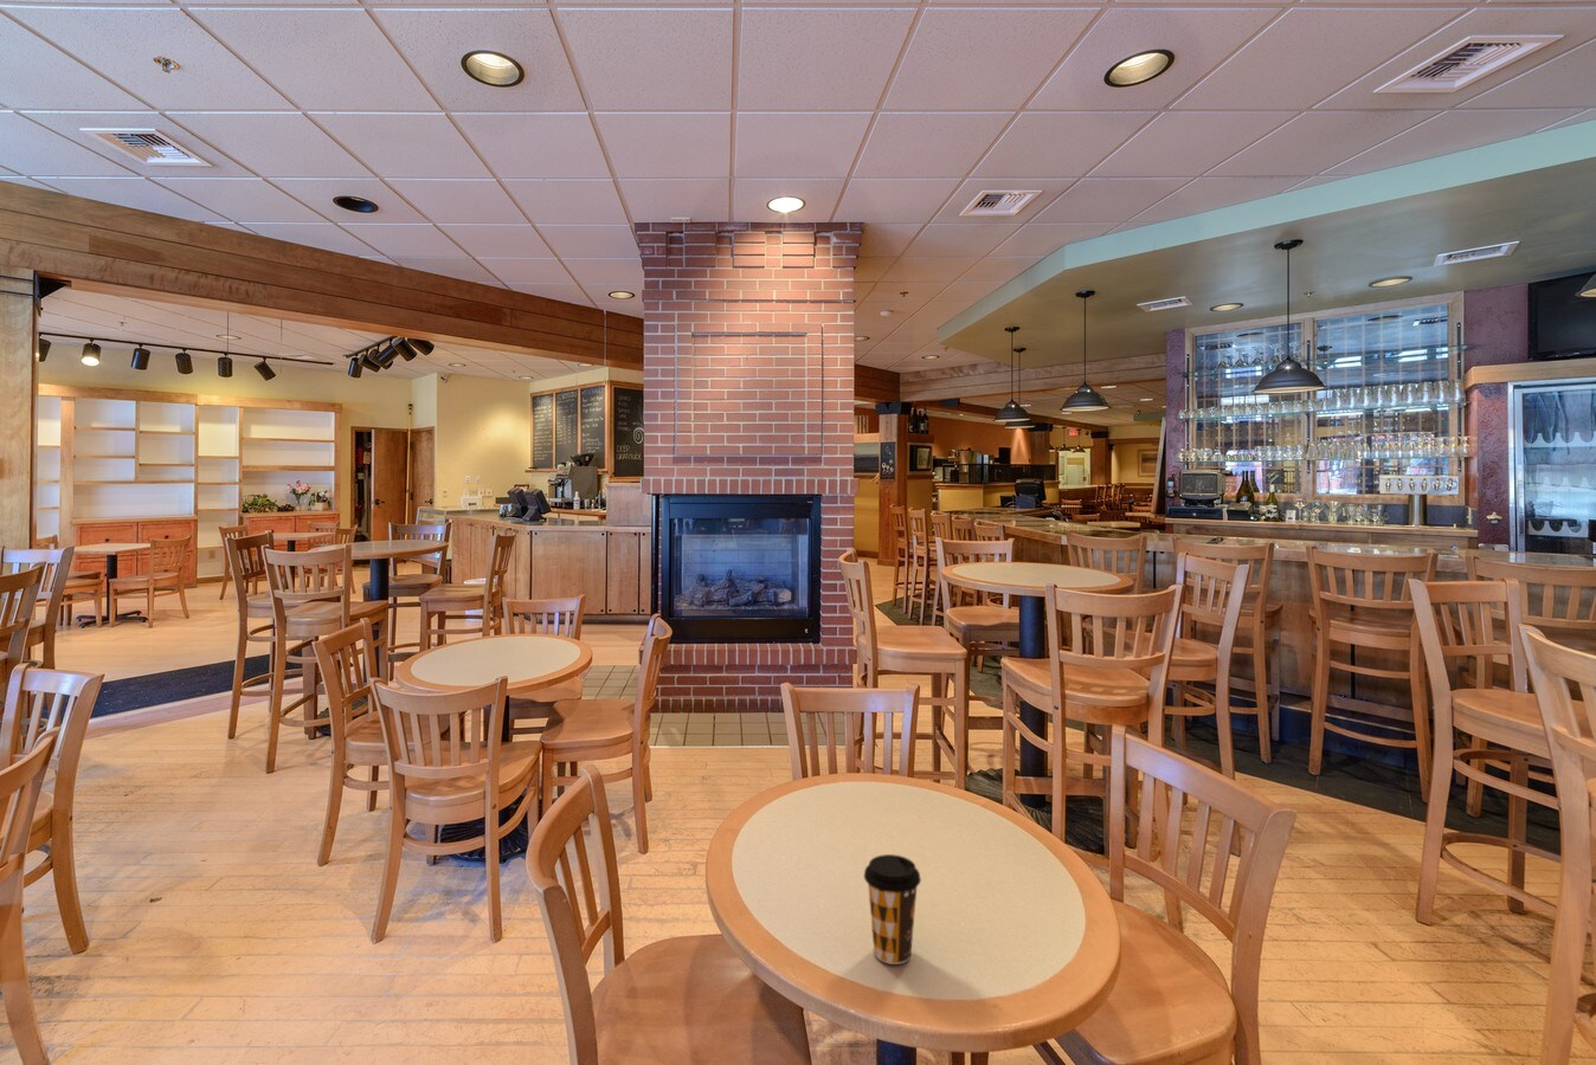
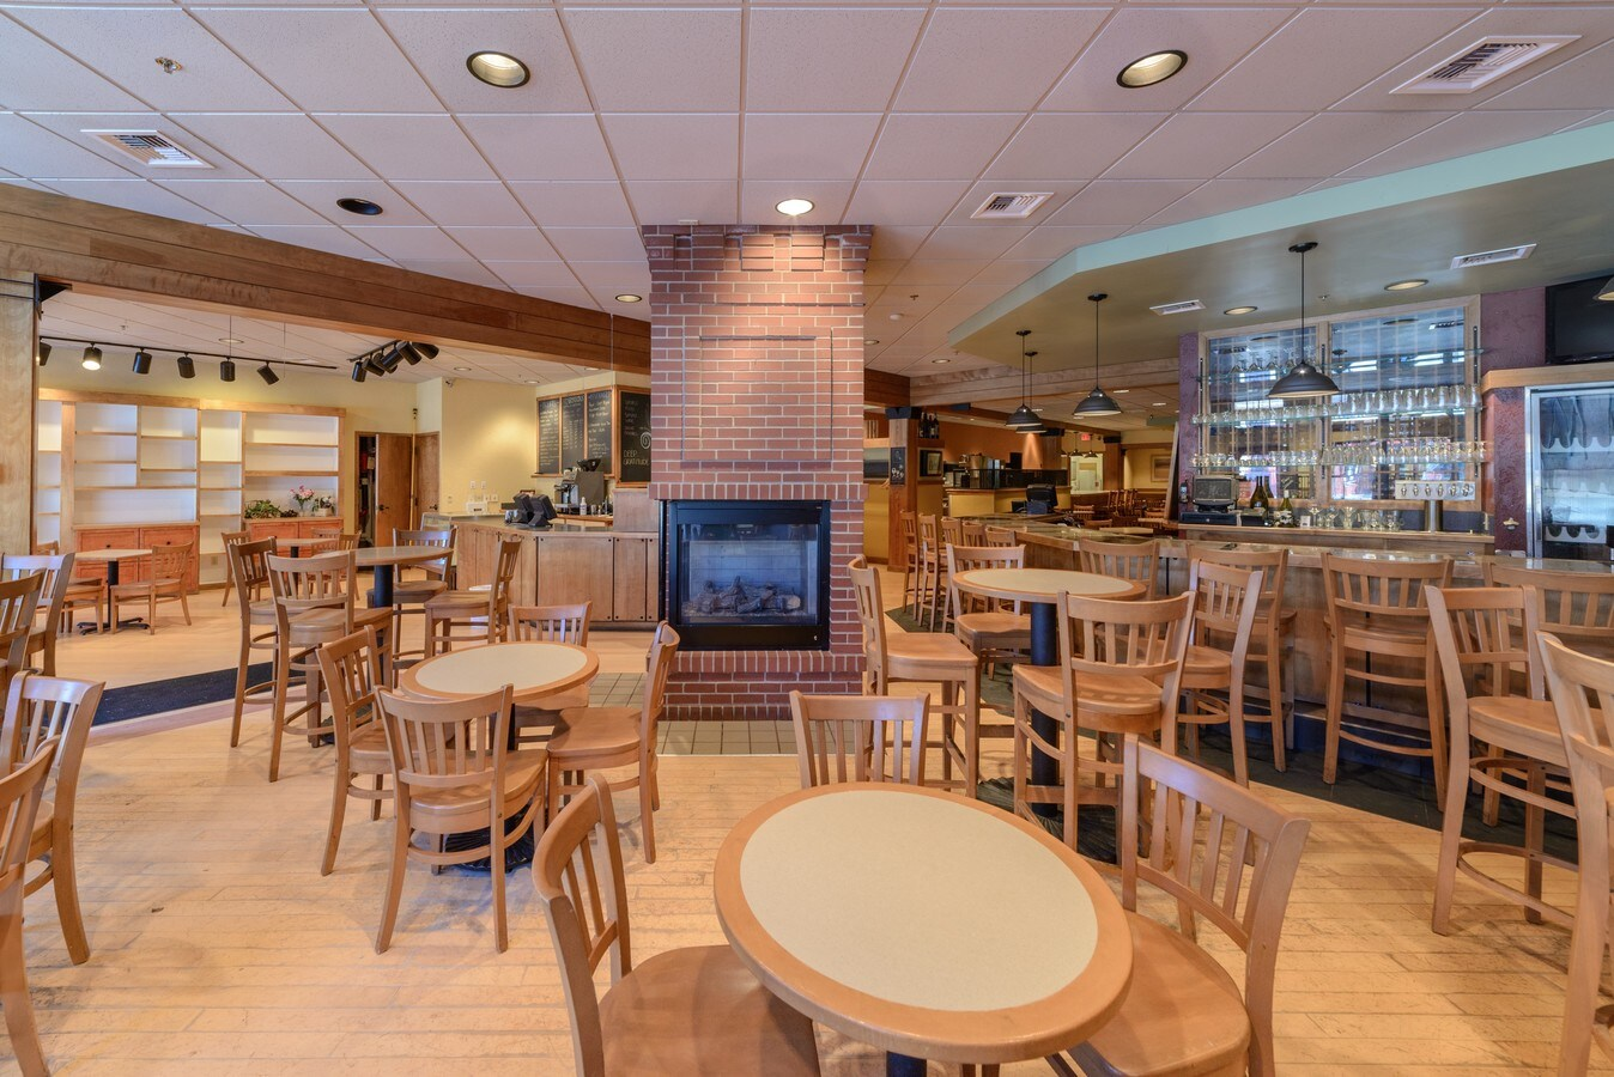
- coffee cup (892, 909)
